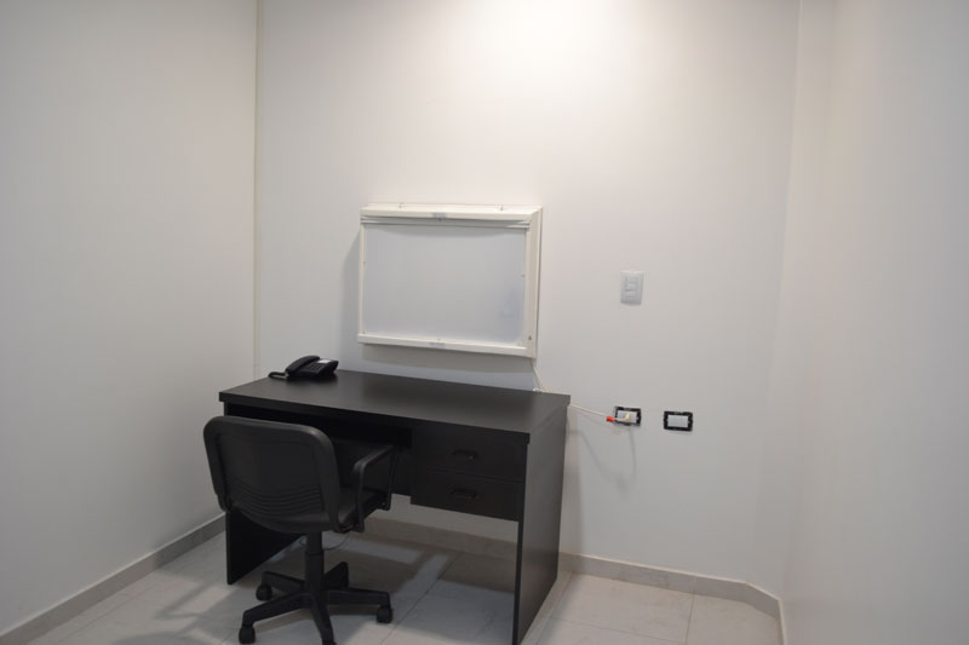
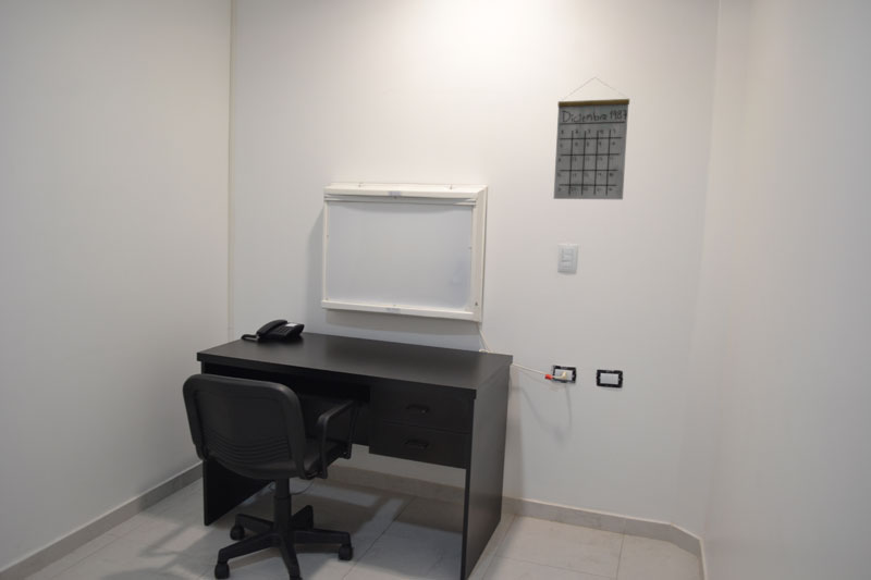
+ calendar (591, 138)
